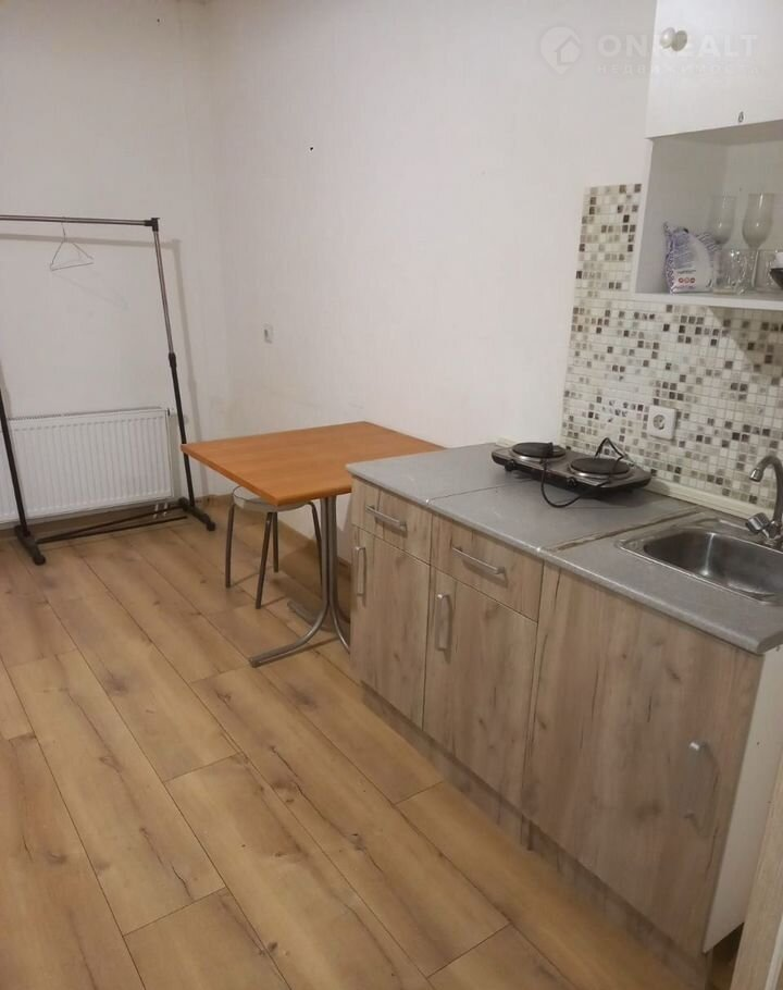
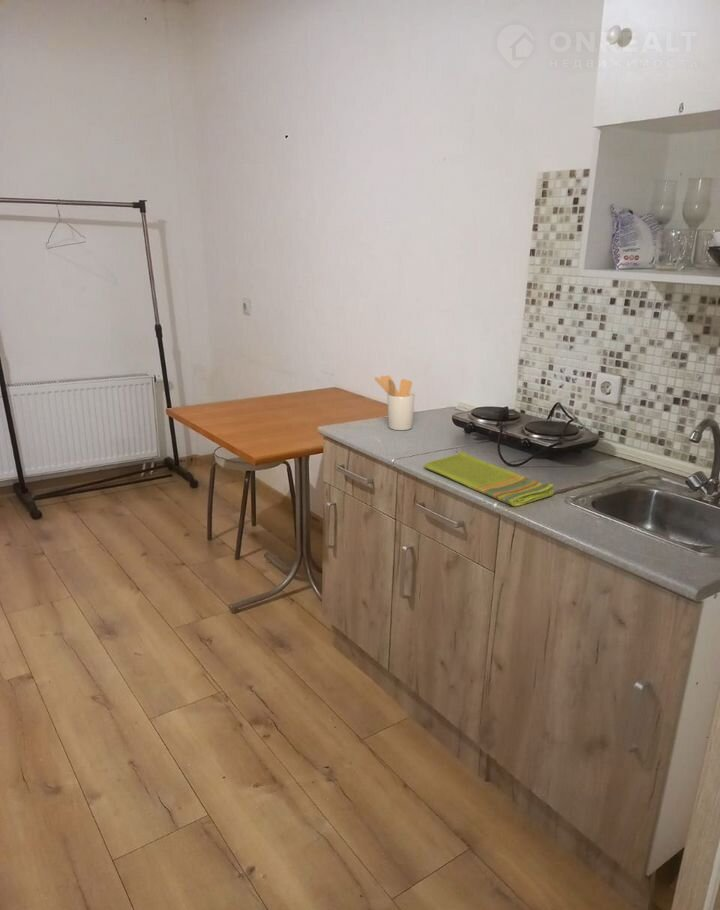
+ dish towel (485, 476)
+ utensil holder (394, 401)
